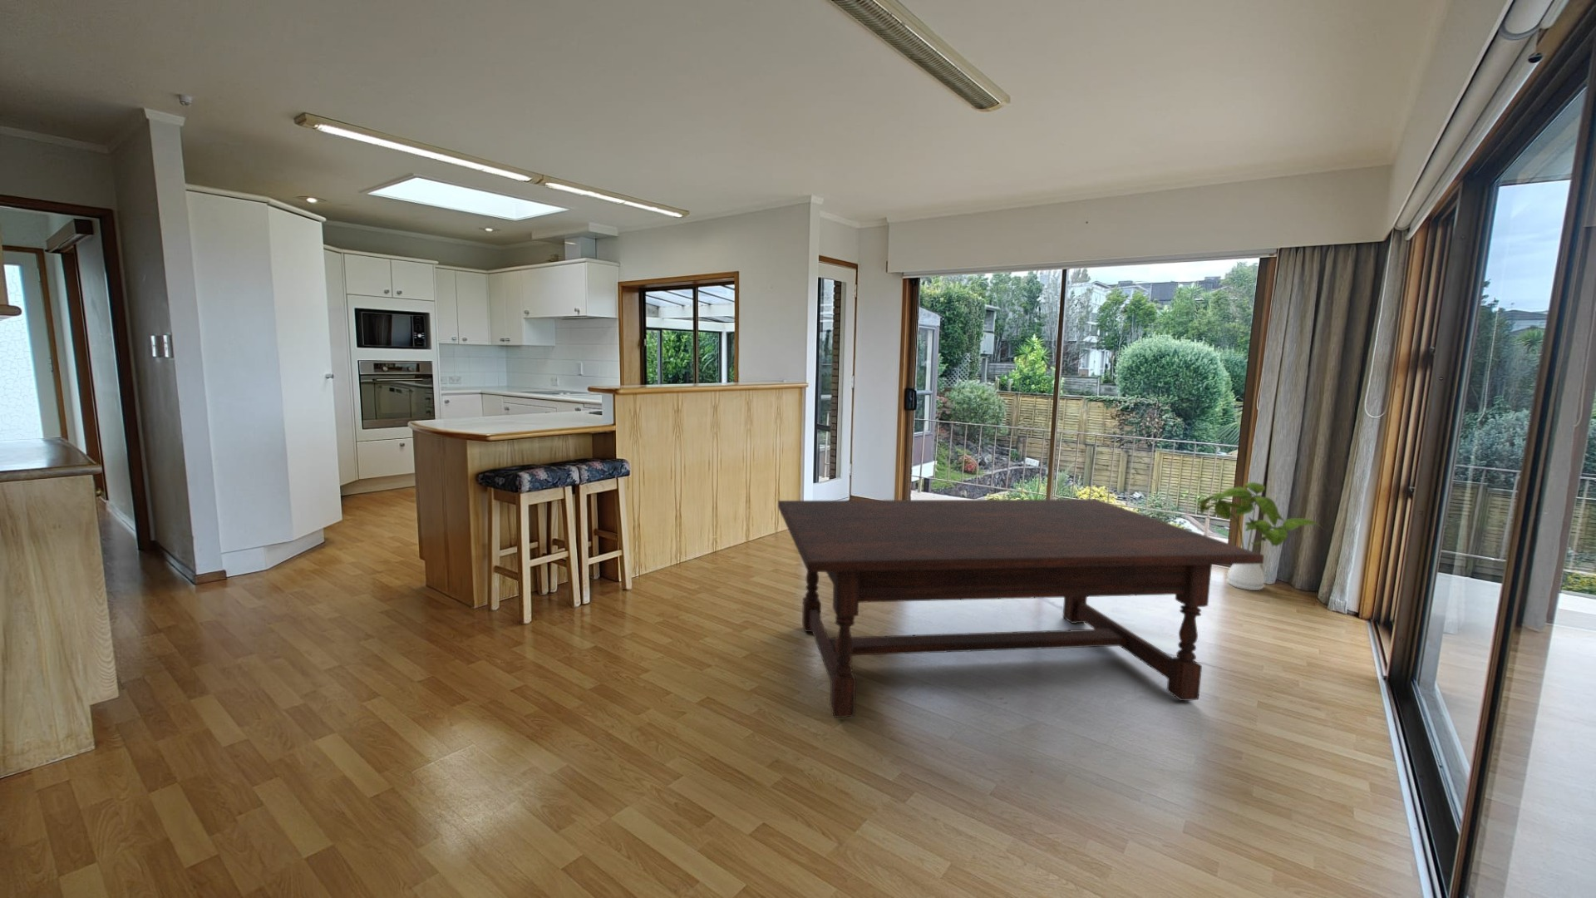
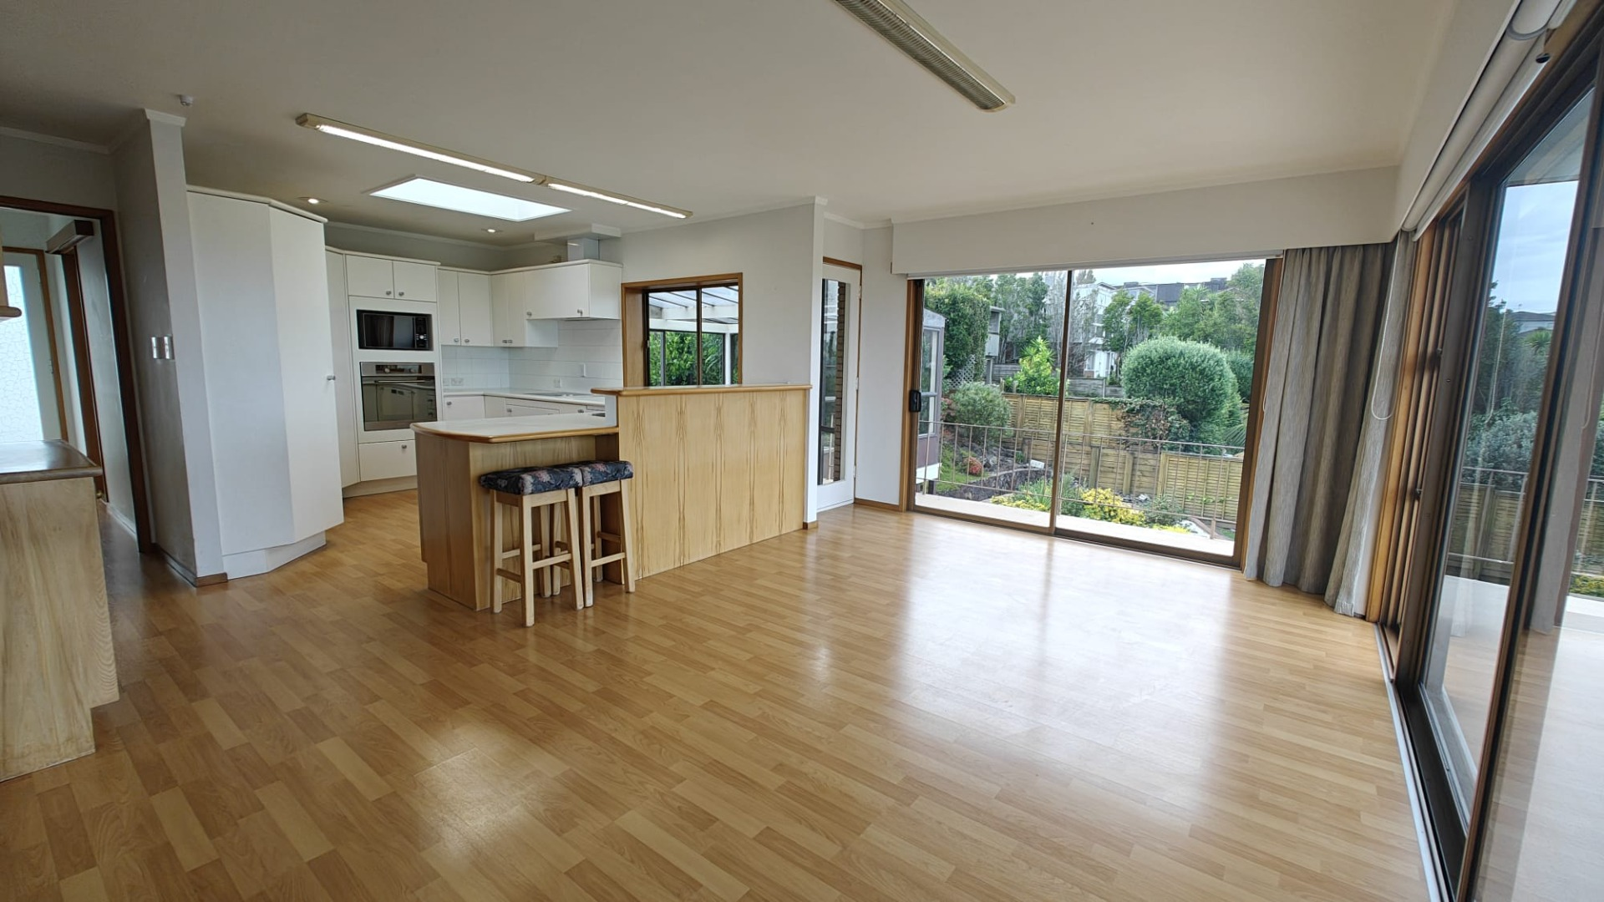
- house plant (1251, 536)
- dining table (981, 593)
